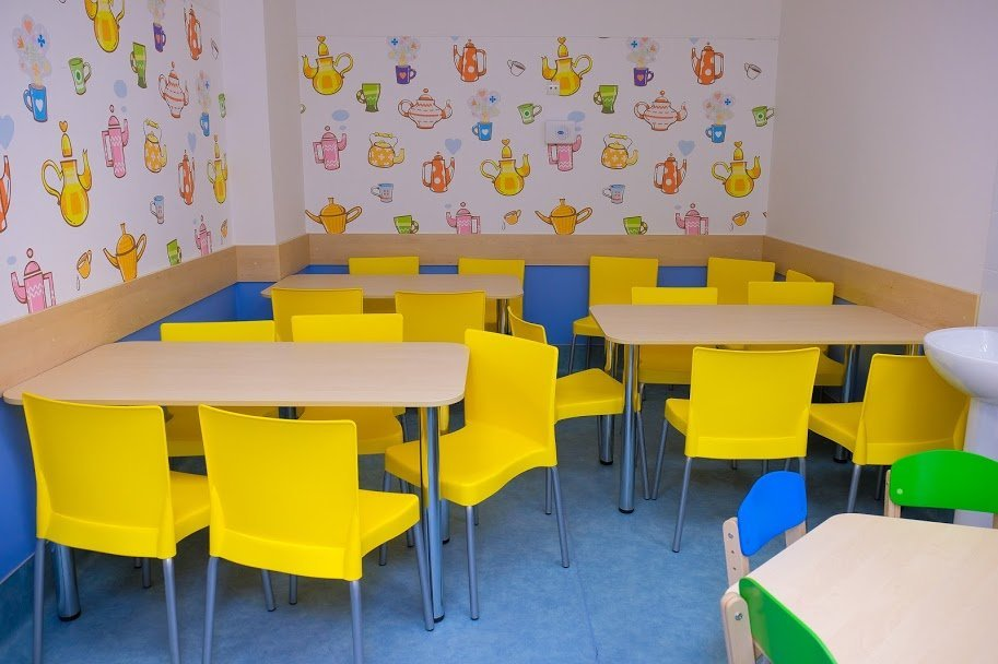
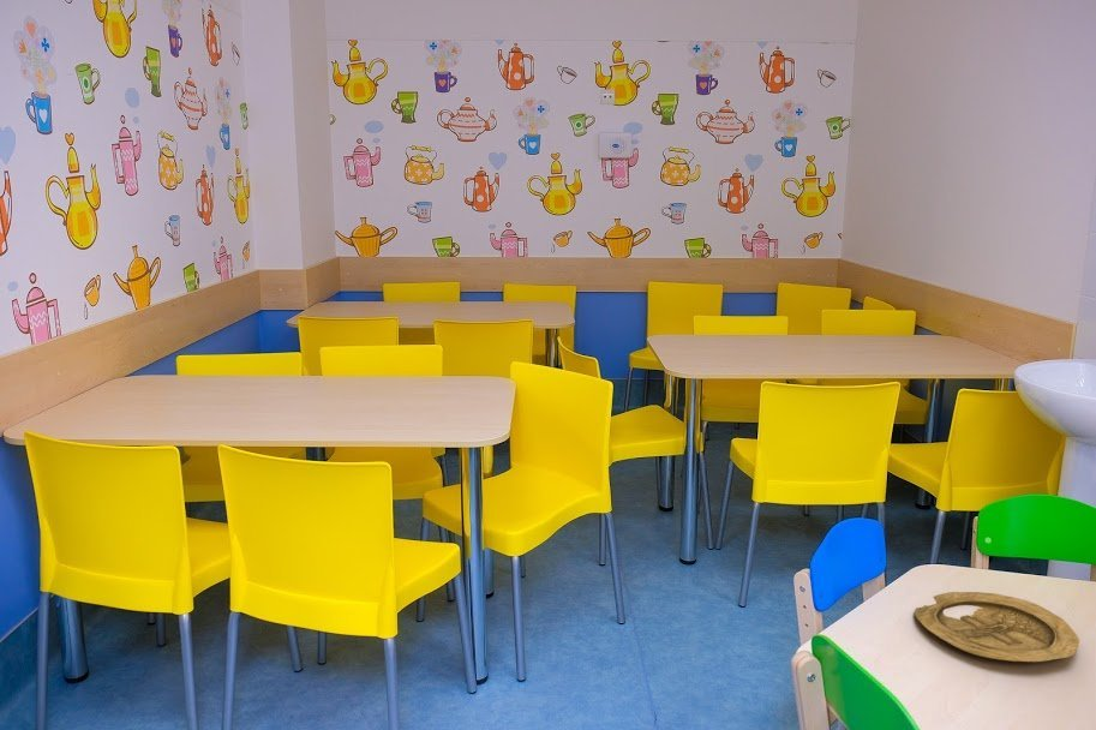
+ plate (993, 626)
